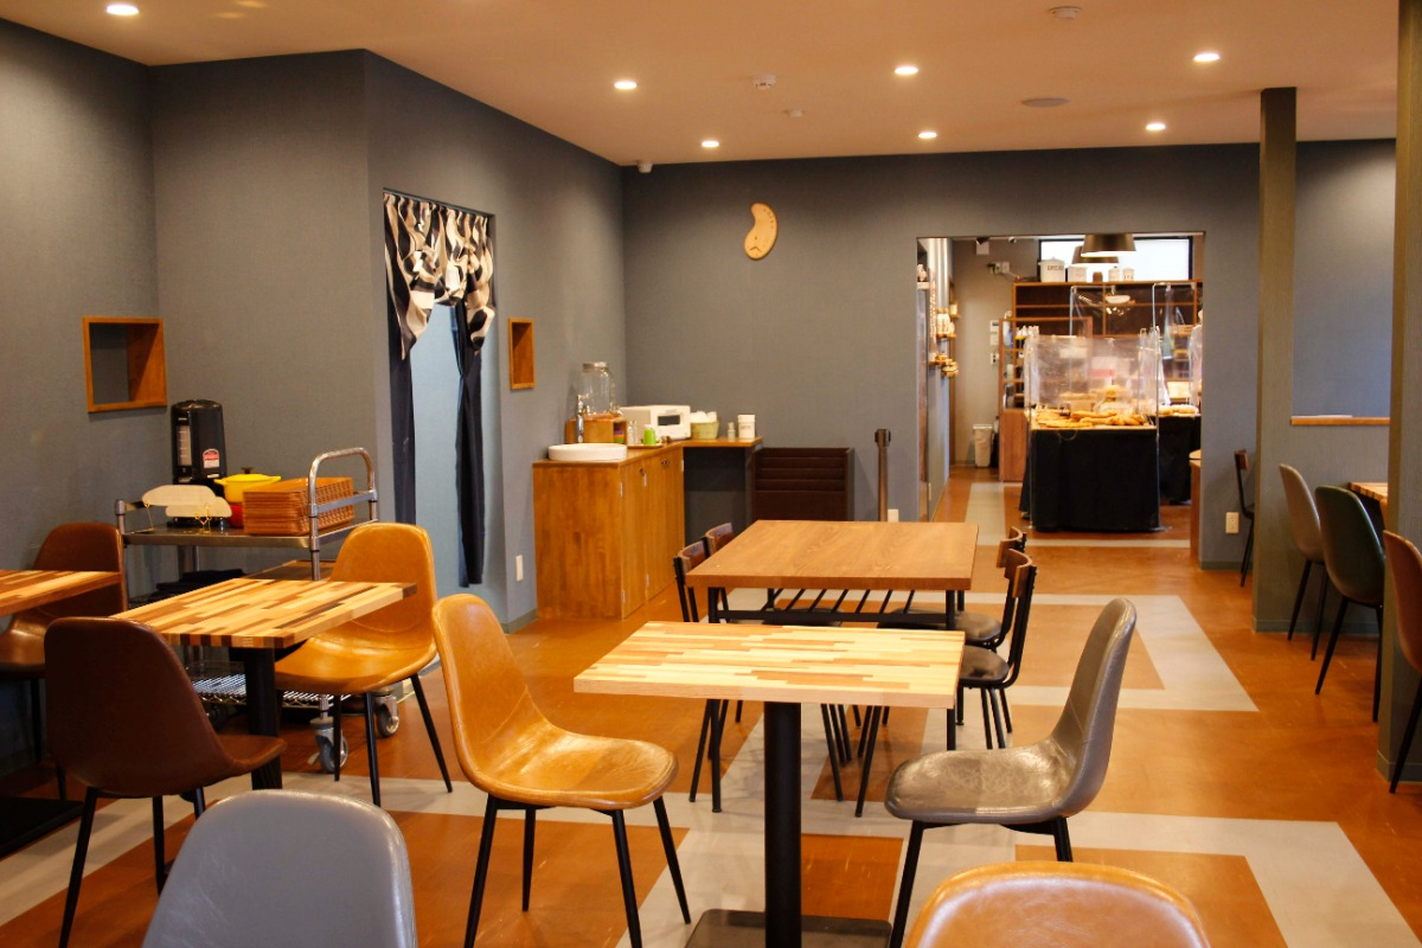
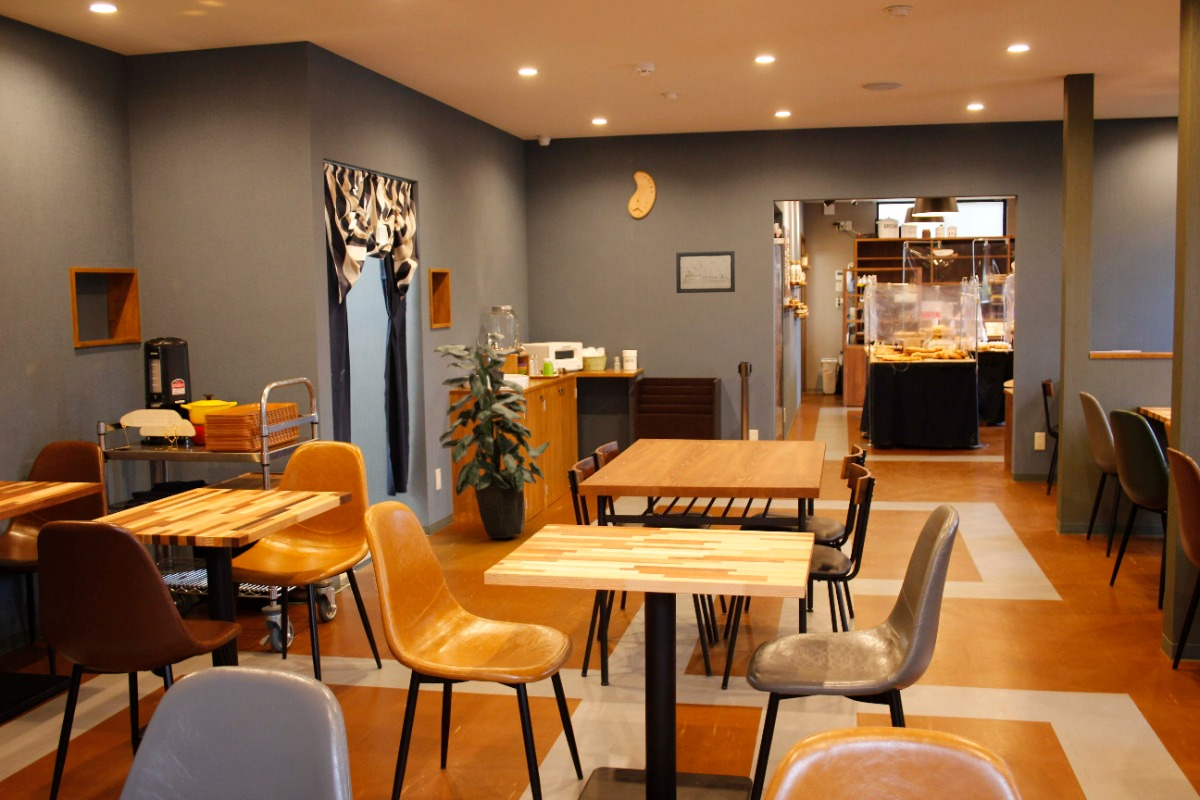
+ wall art (705, 272)
+ indoor plant (490, 436)
